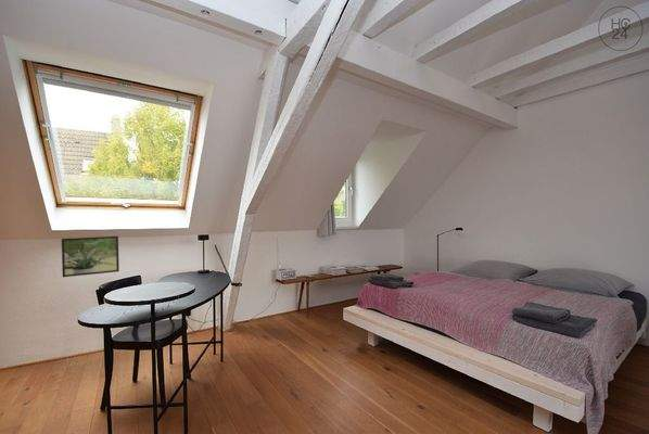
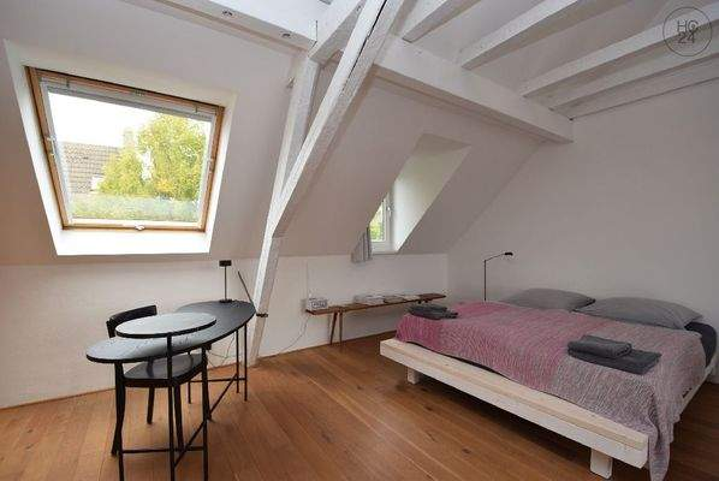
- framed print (91, 255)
